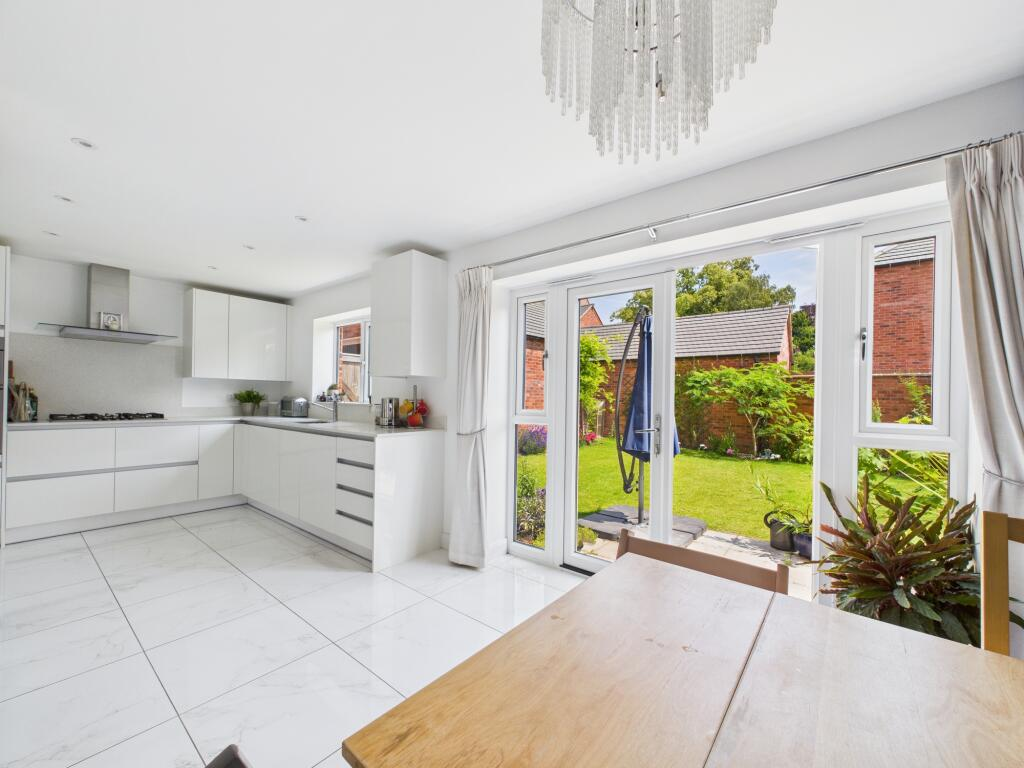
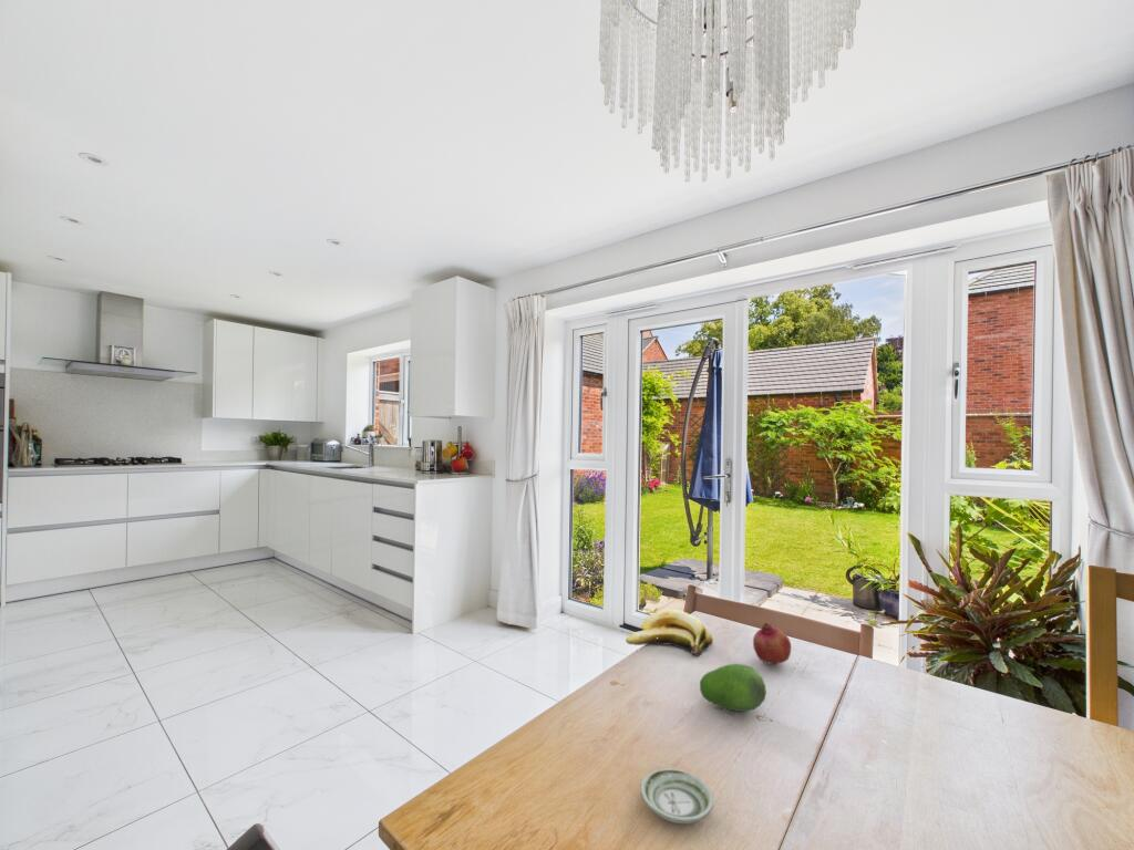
+ banana (671, 631)
+ fruit (771, 642)
+ saucer (676, 799)
+ fruit (732, 686)
